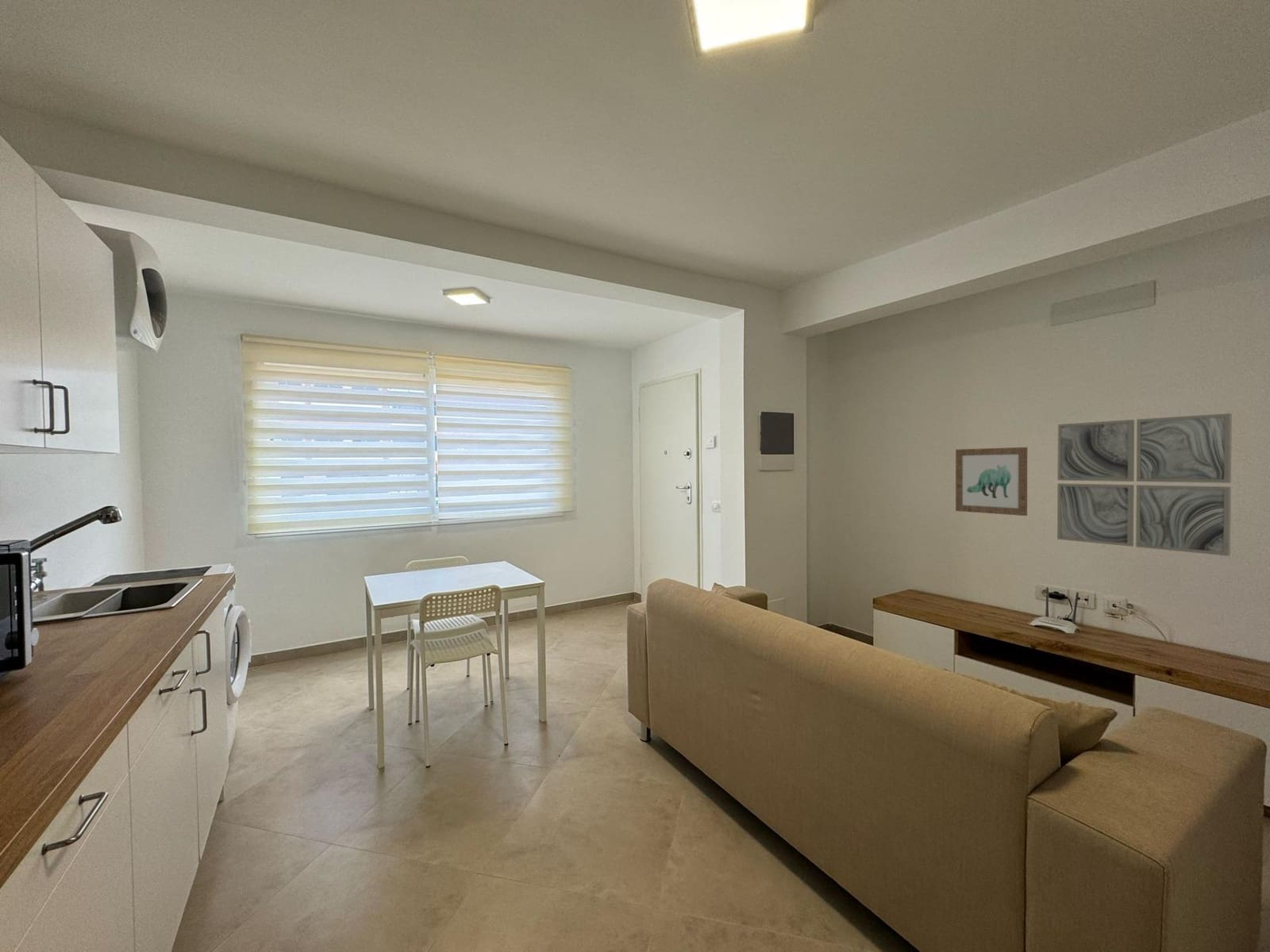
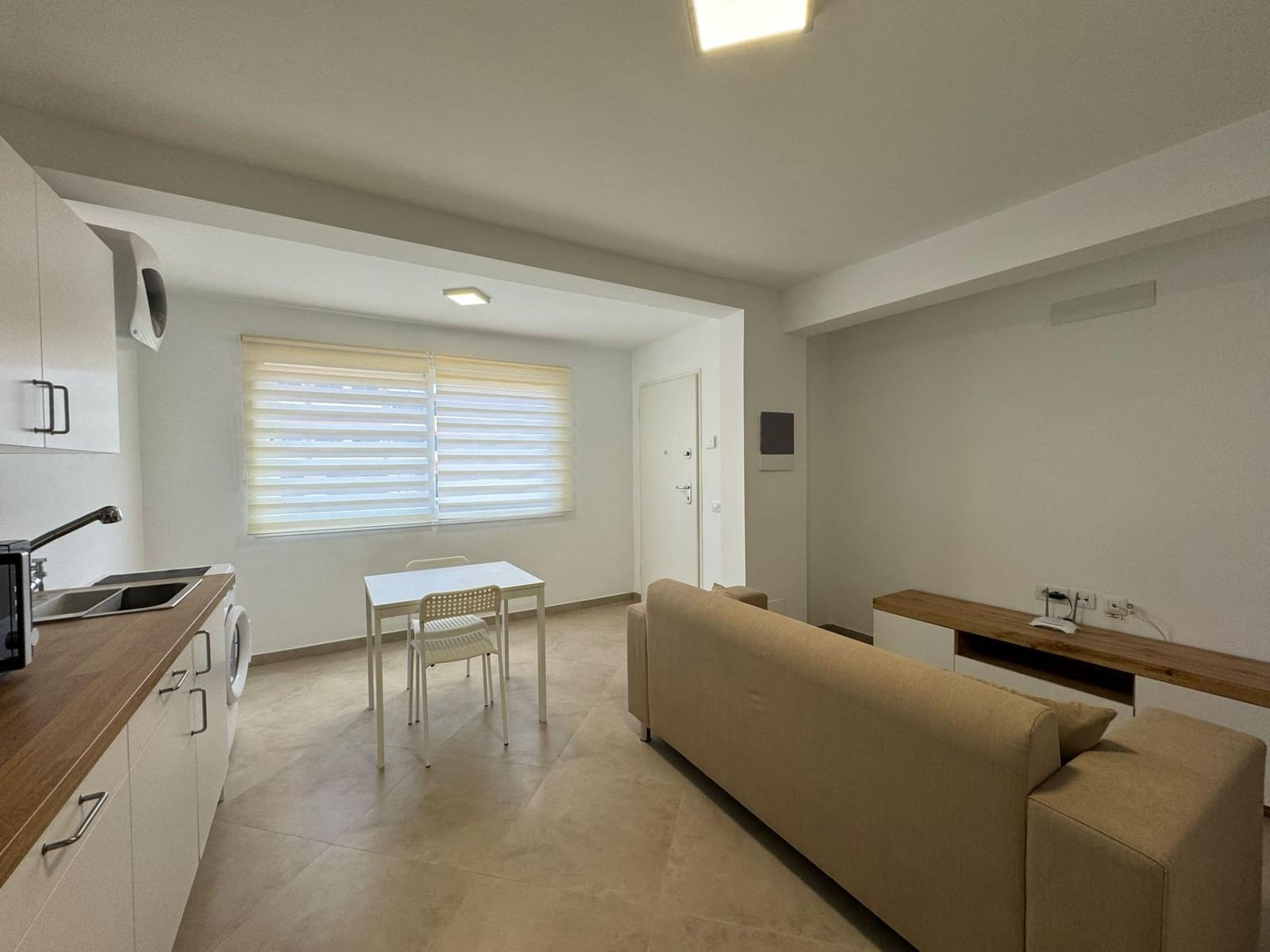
- wall art (1133, 485)
- wall art (989, 481)
